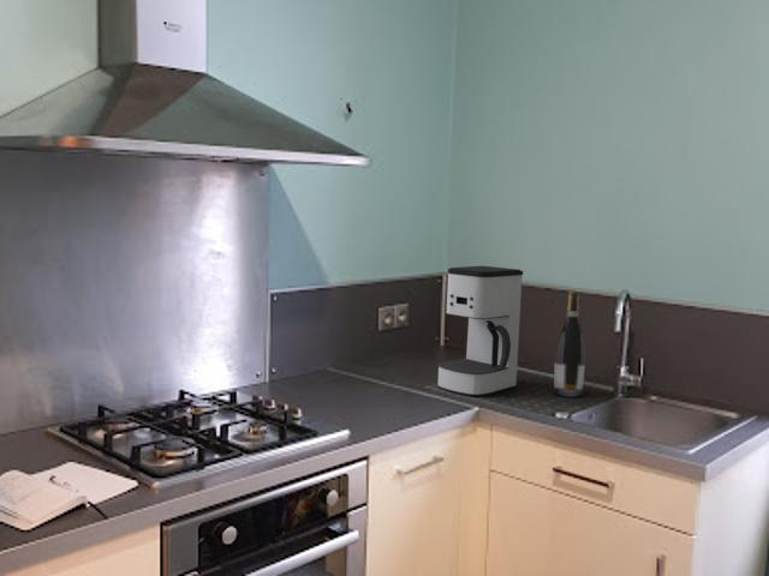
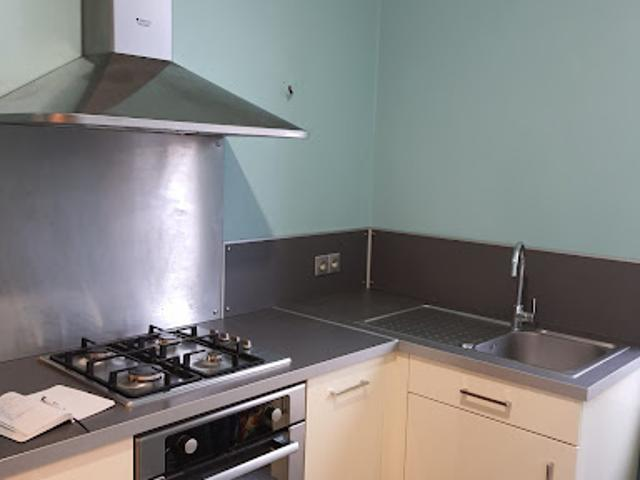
- coffee maker (481, 329)
- wine bottle (571, 342)
